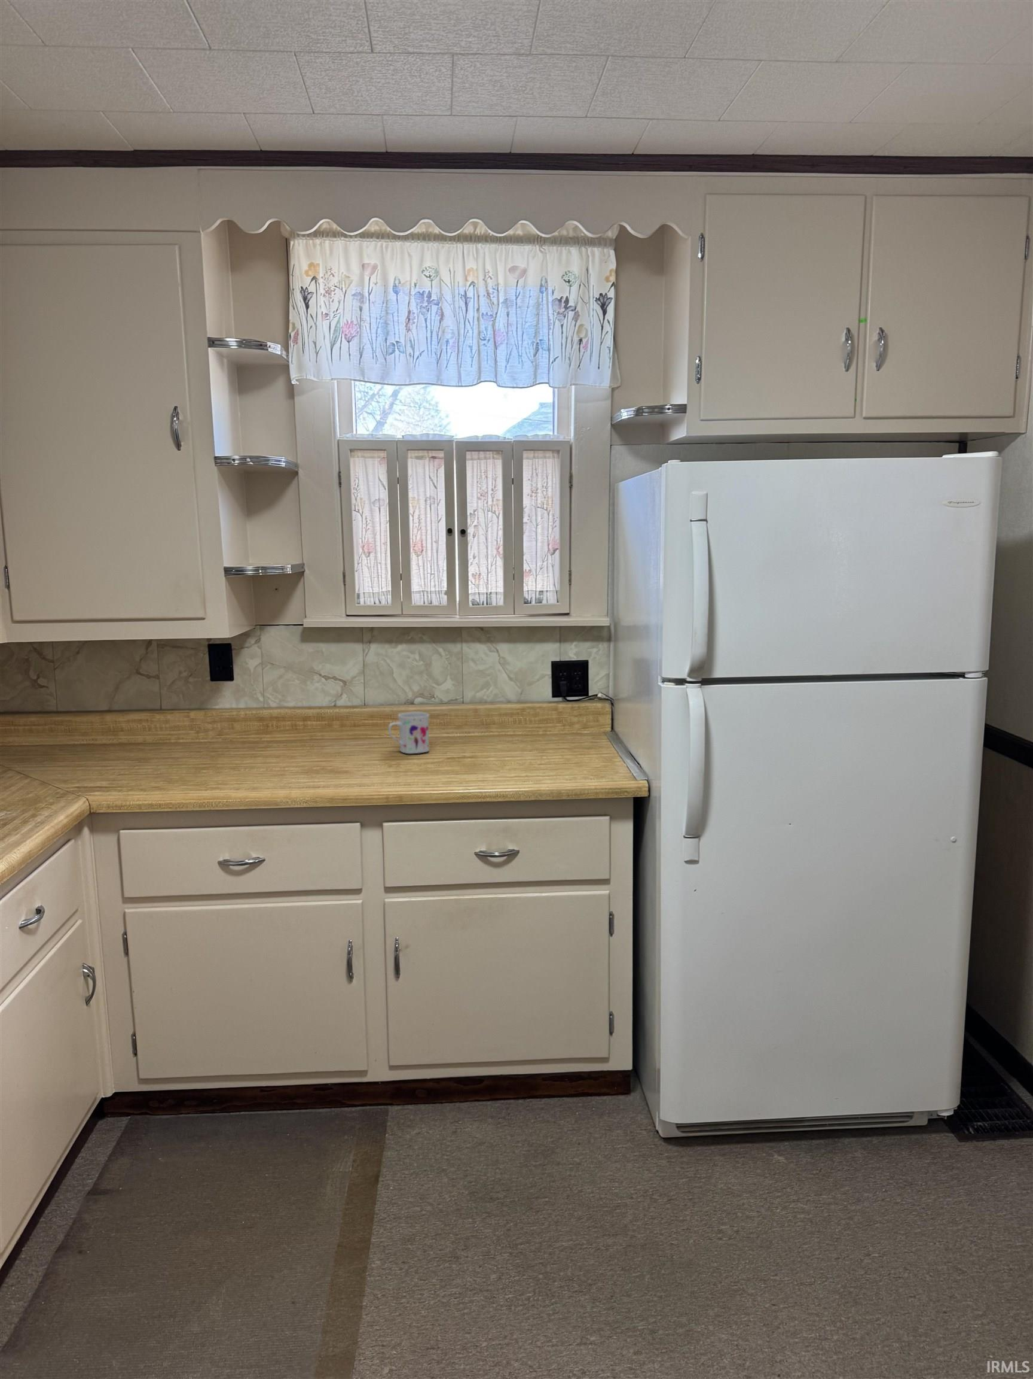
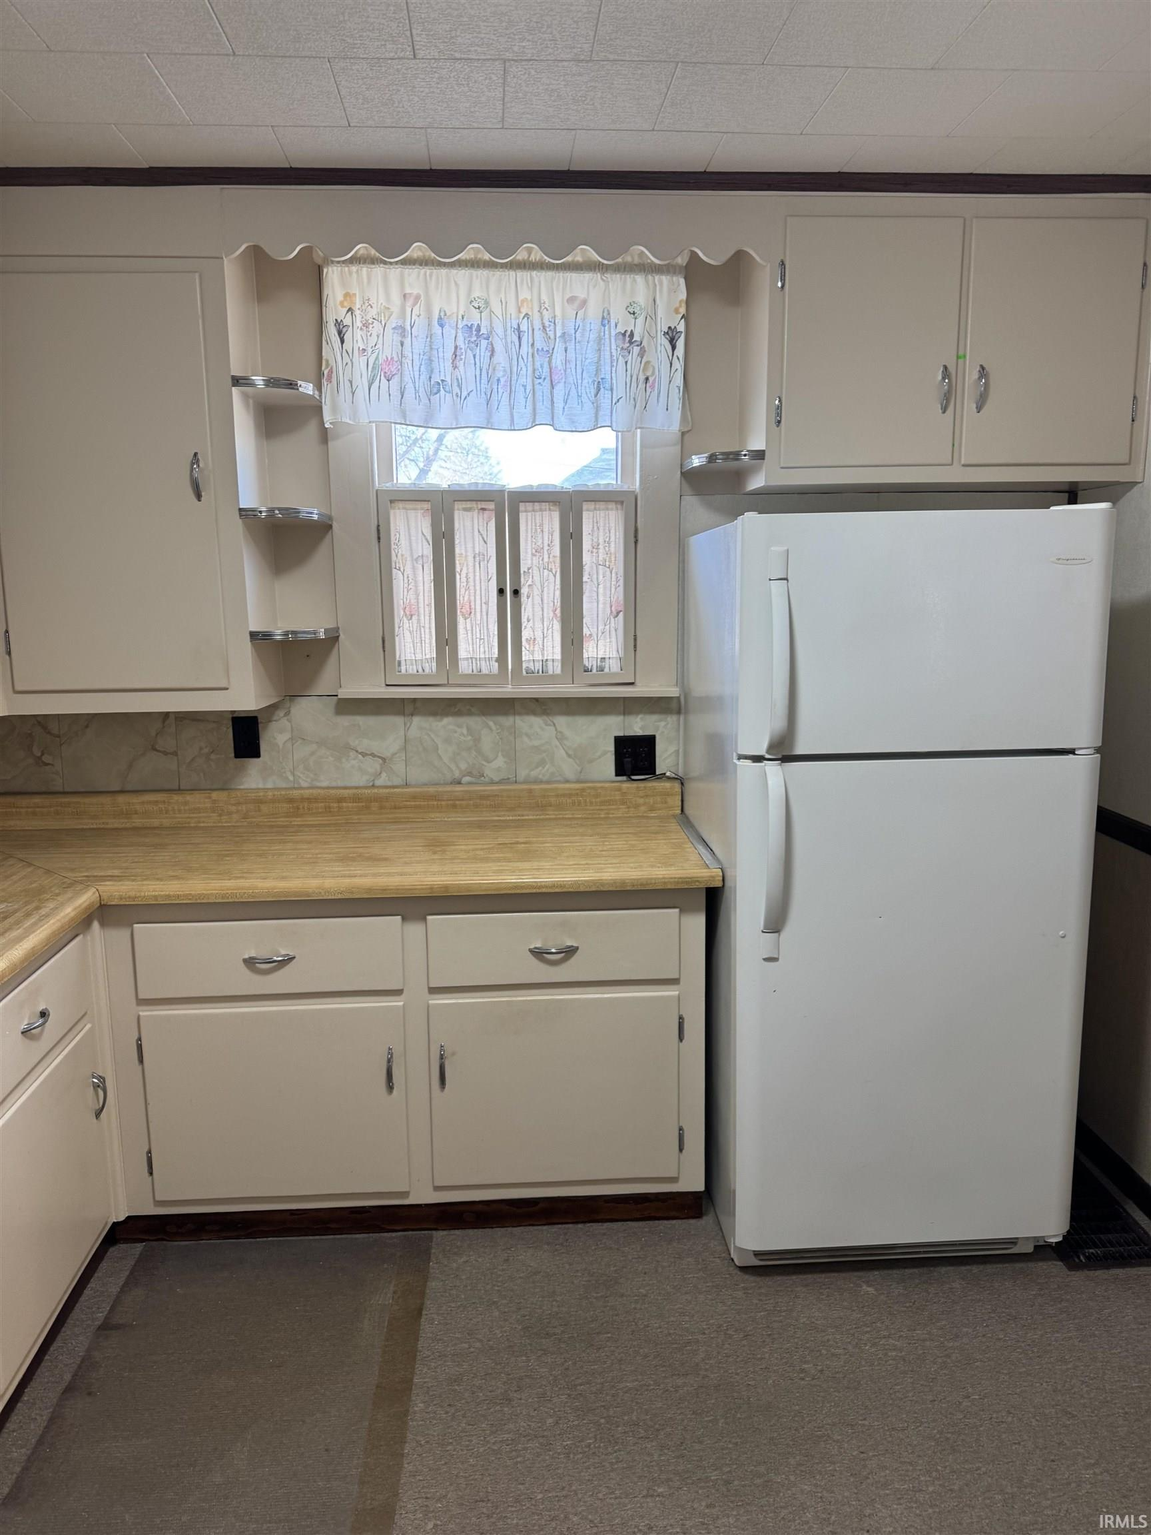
- mug (408, 733)
